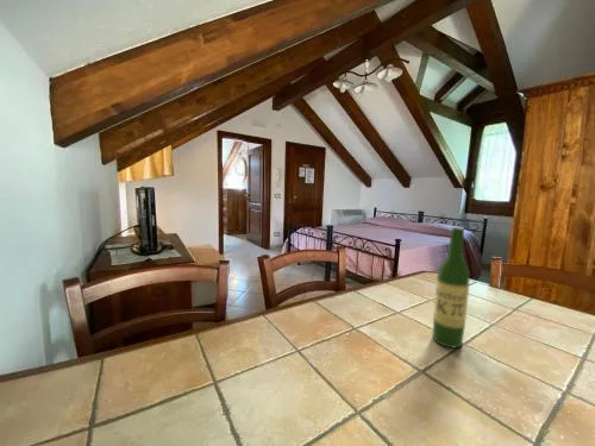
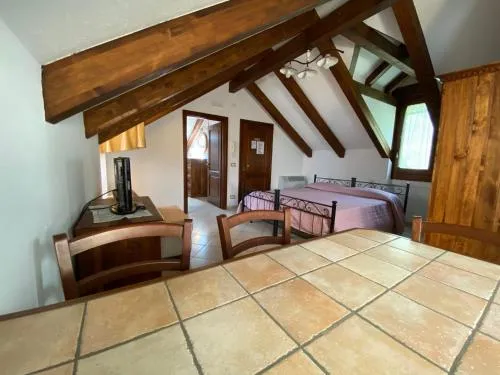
- wine bottle (451, 285)
